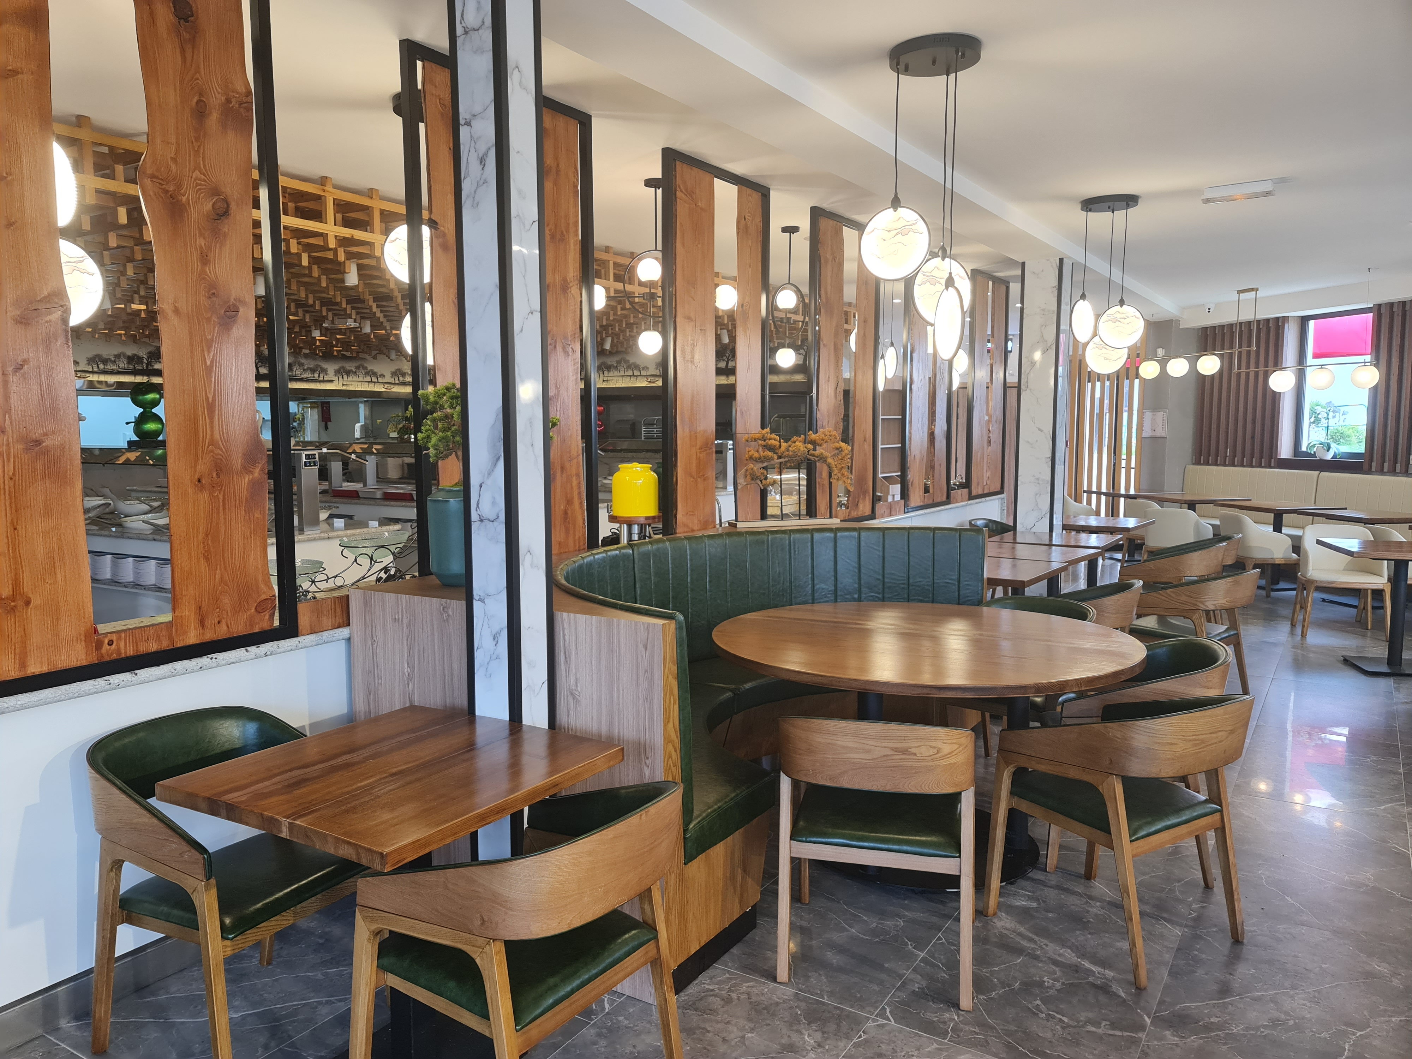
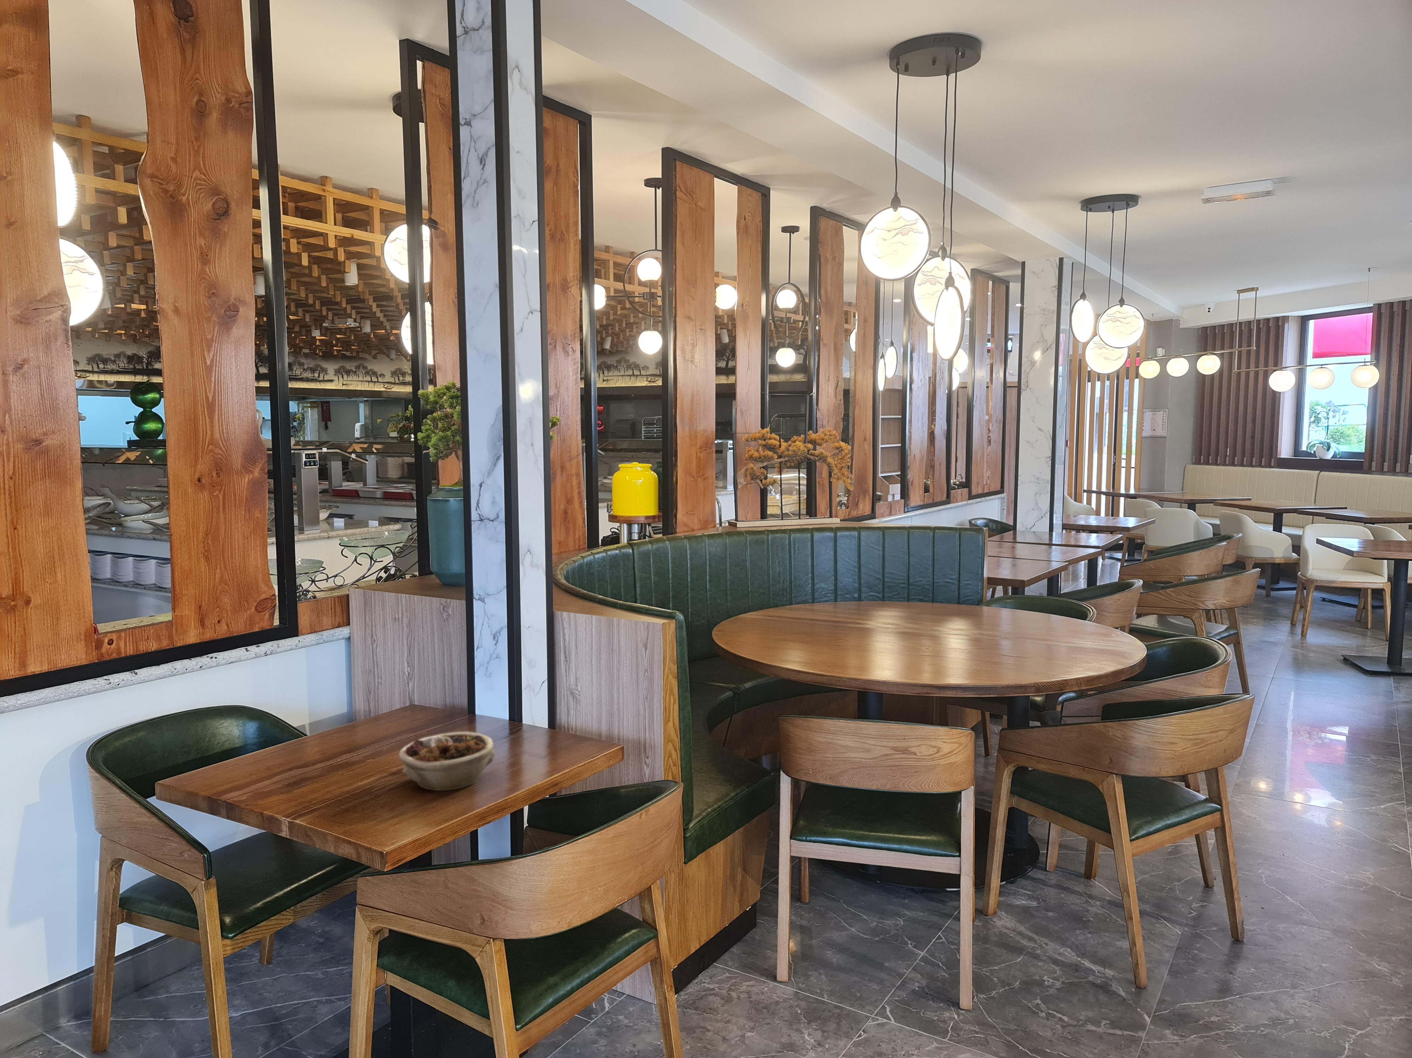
+ succulent planter (447, 757)
